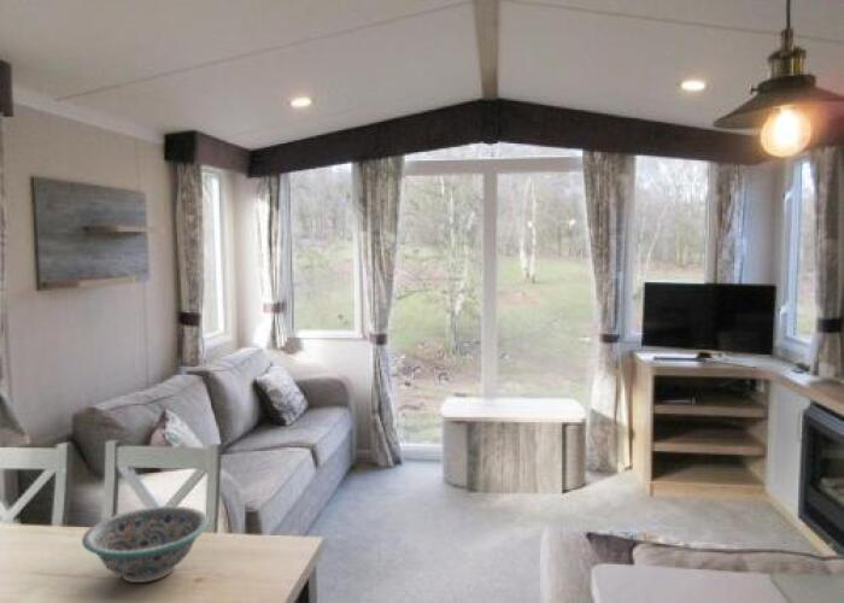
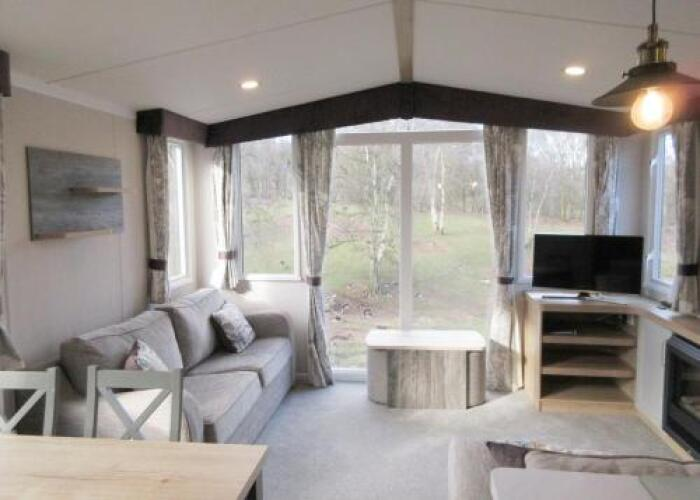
- decorative bowl (147, 549)
